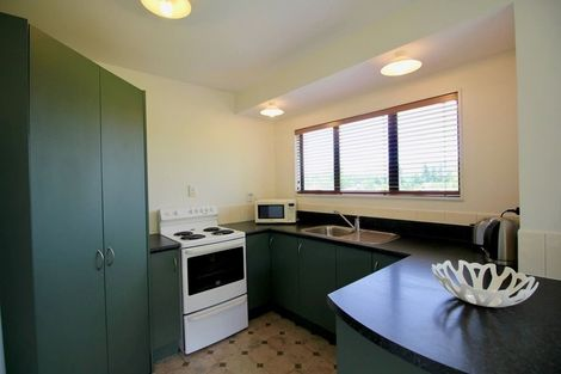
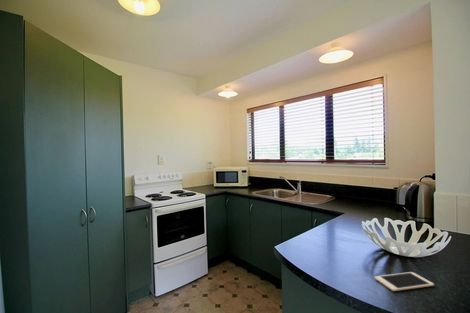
+ cell phone (403, 281)
